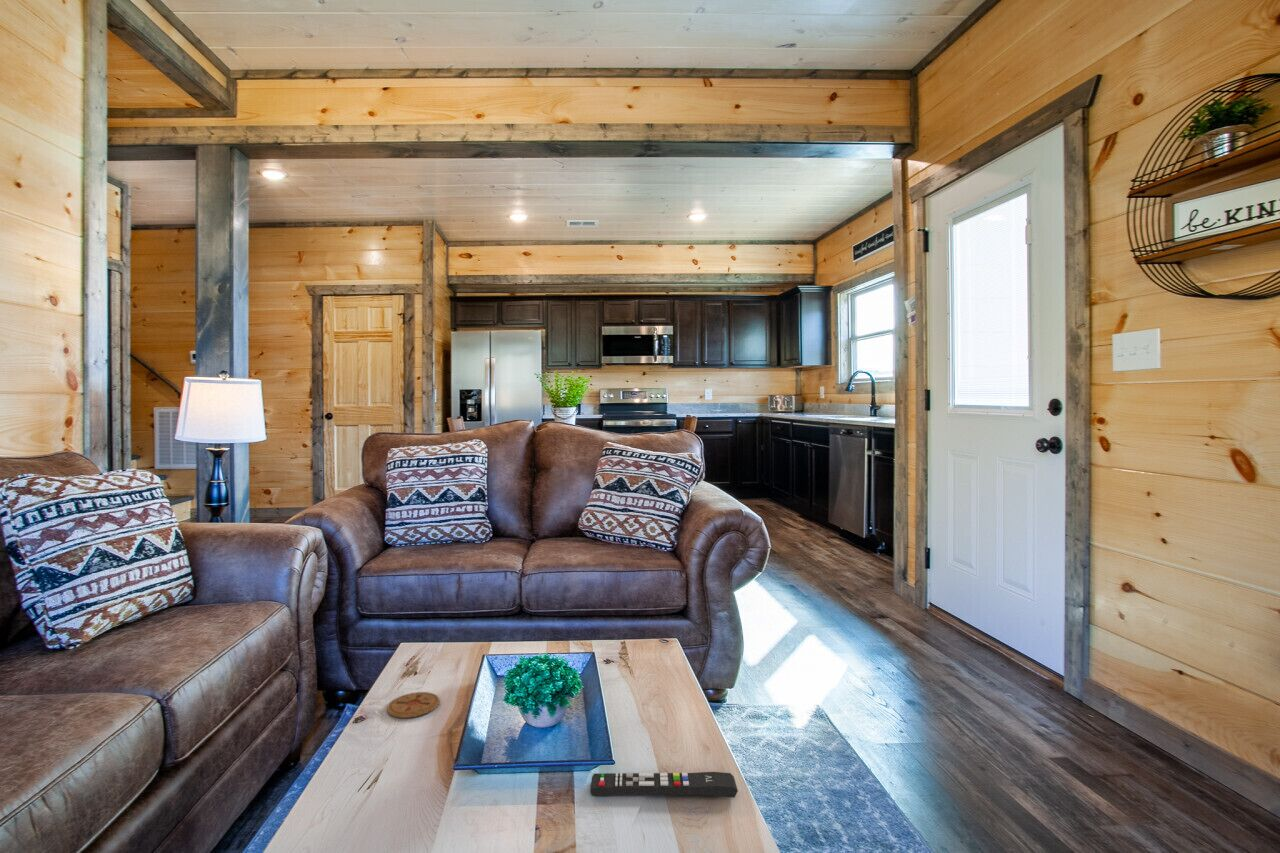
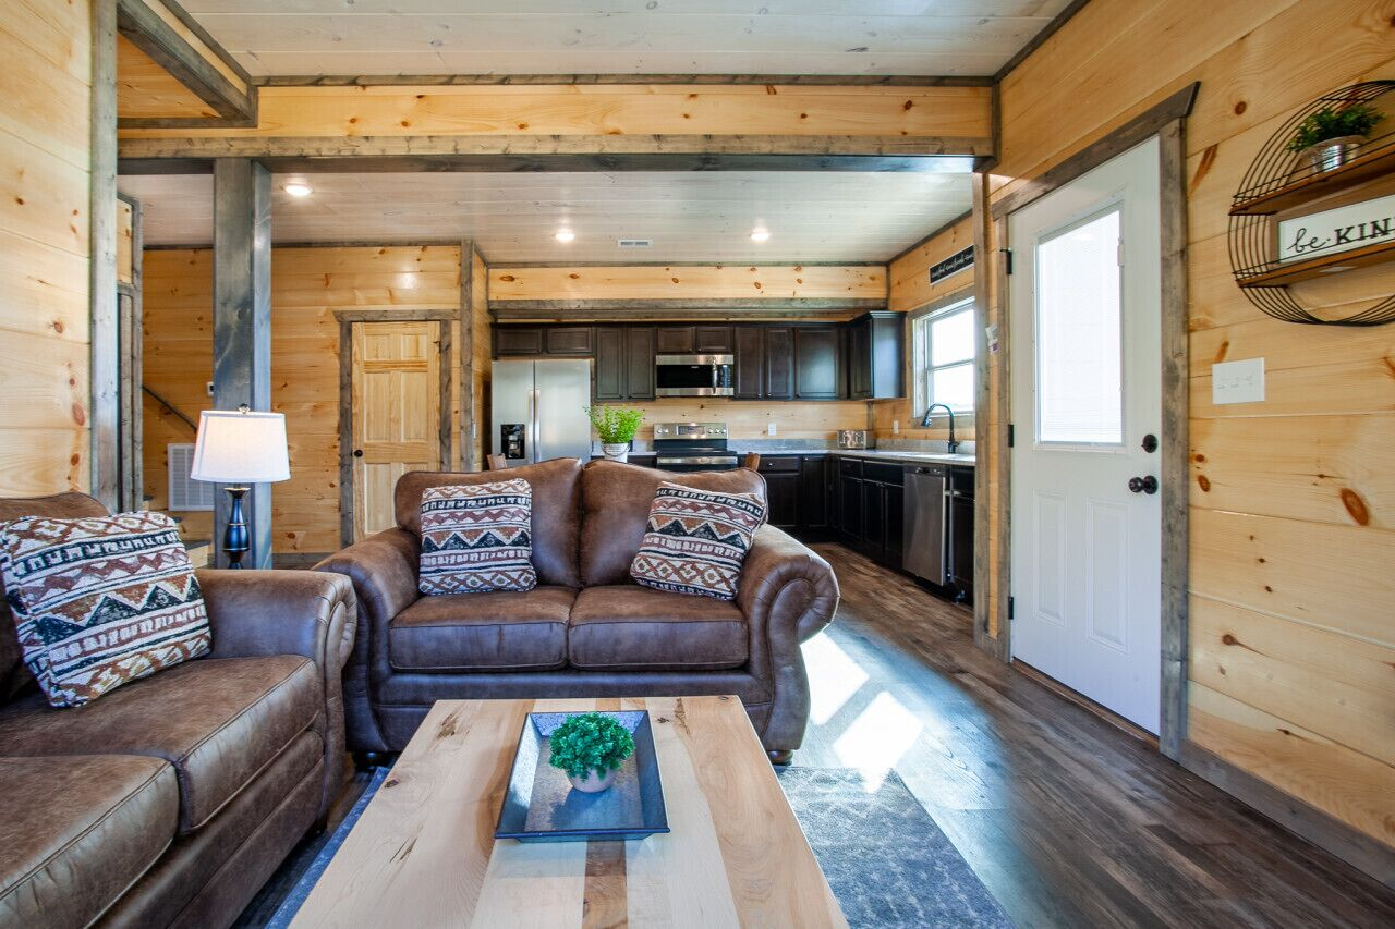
- coaster (413, 704)
- remote control (663, 784)
